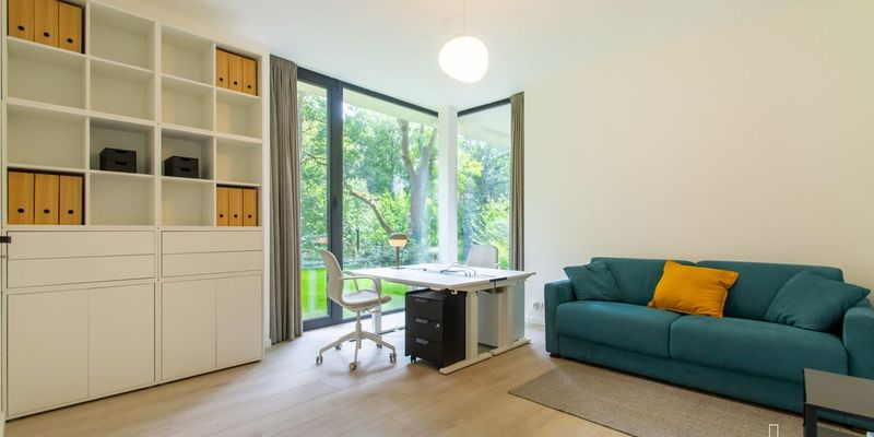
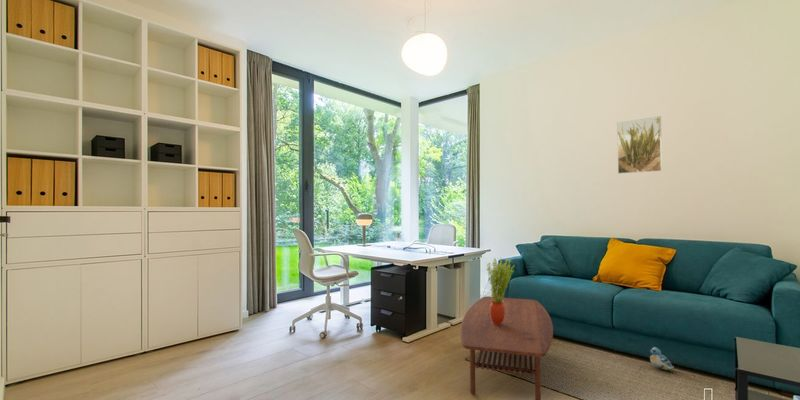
+ coffee table (507, 343)
+ potted plant (500, 289)
+ plush toy (661, 359)
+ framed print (638, 146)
